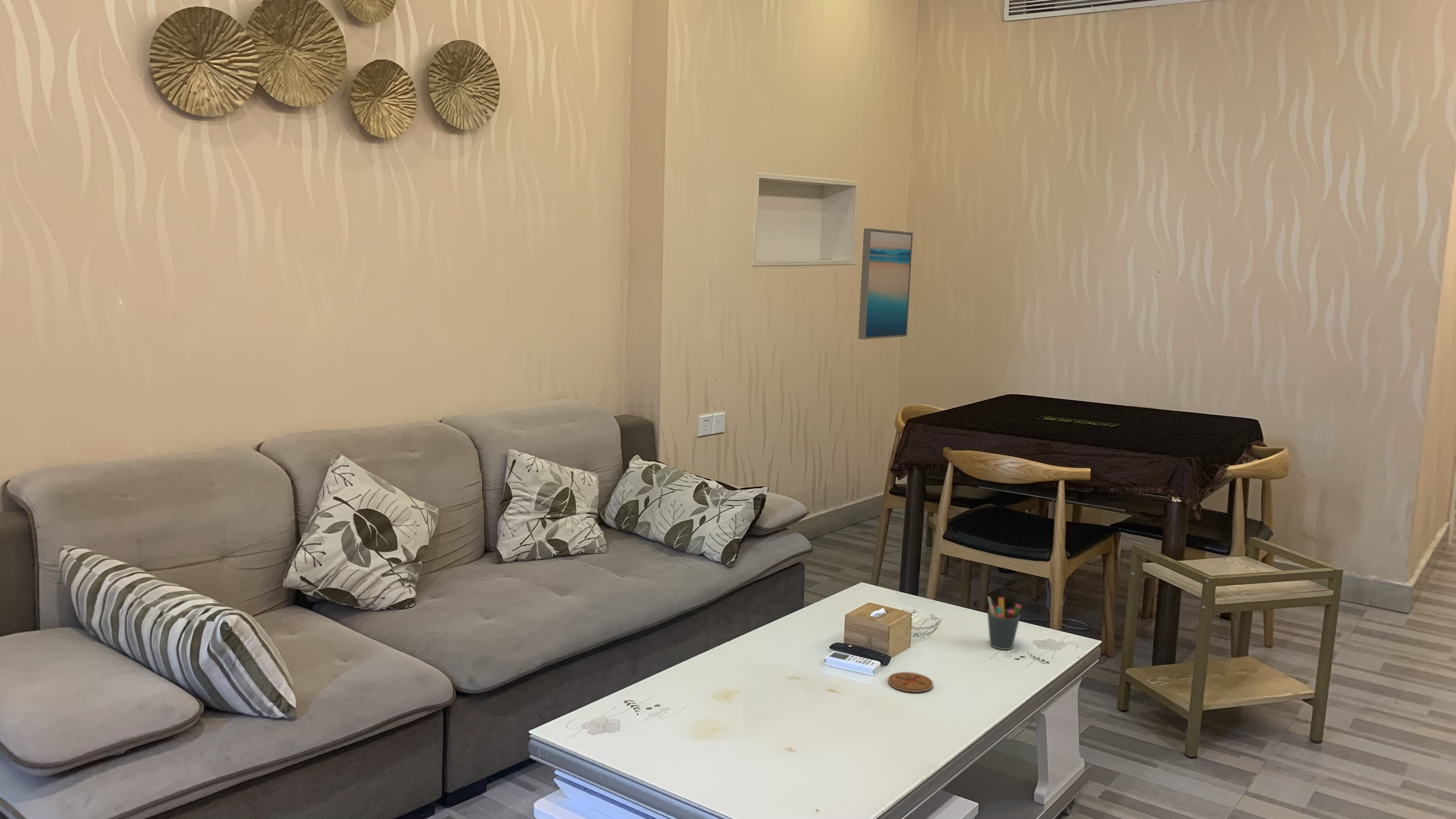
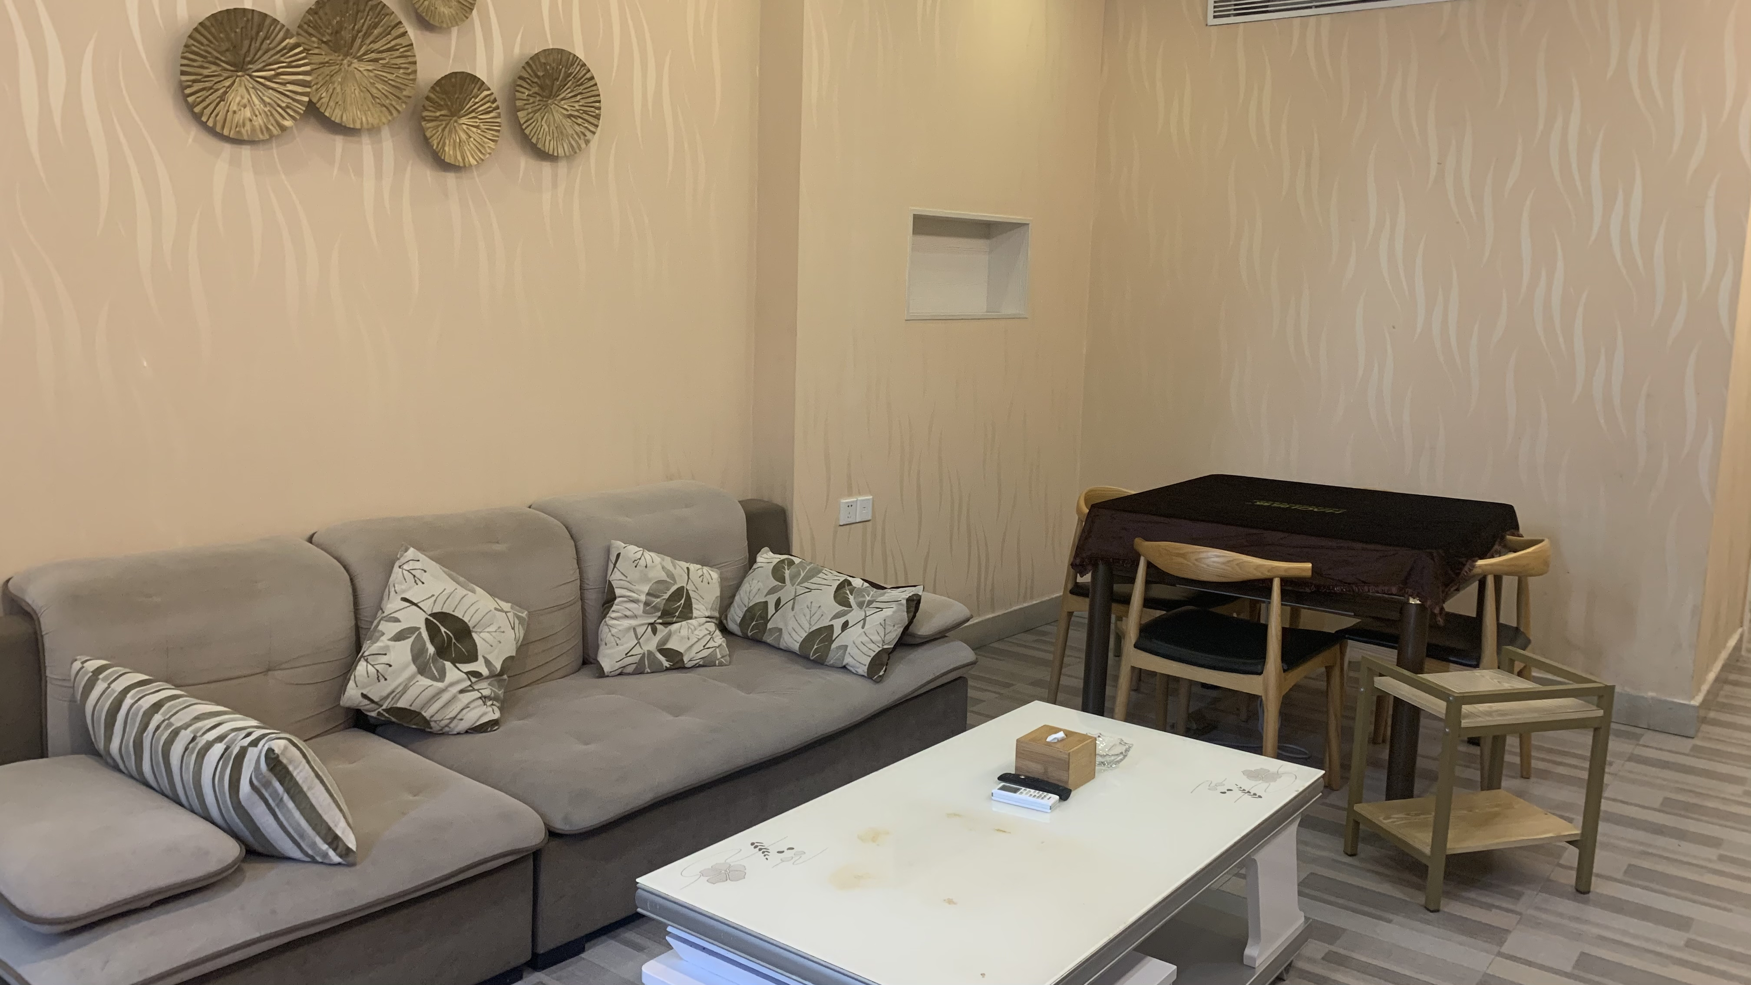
- coaster (910, 682)
- pen holder (1003, 621)
- wall art (886, 284)
